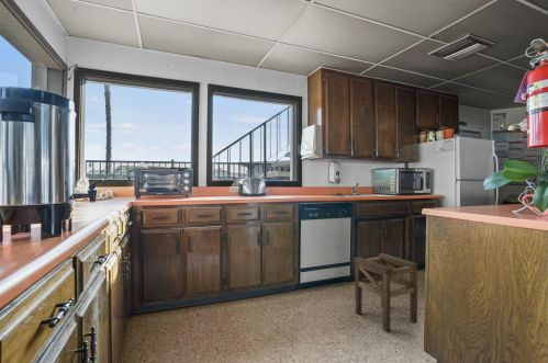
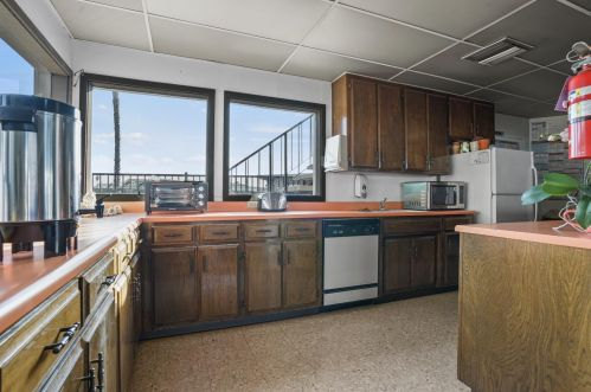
- stool (384, 288)
